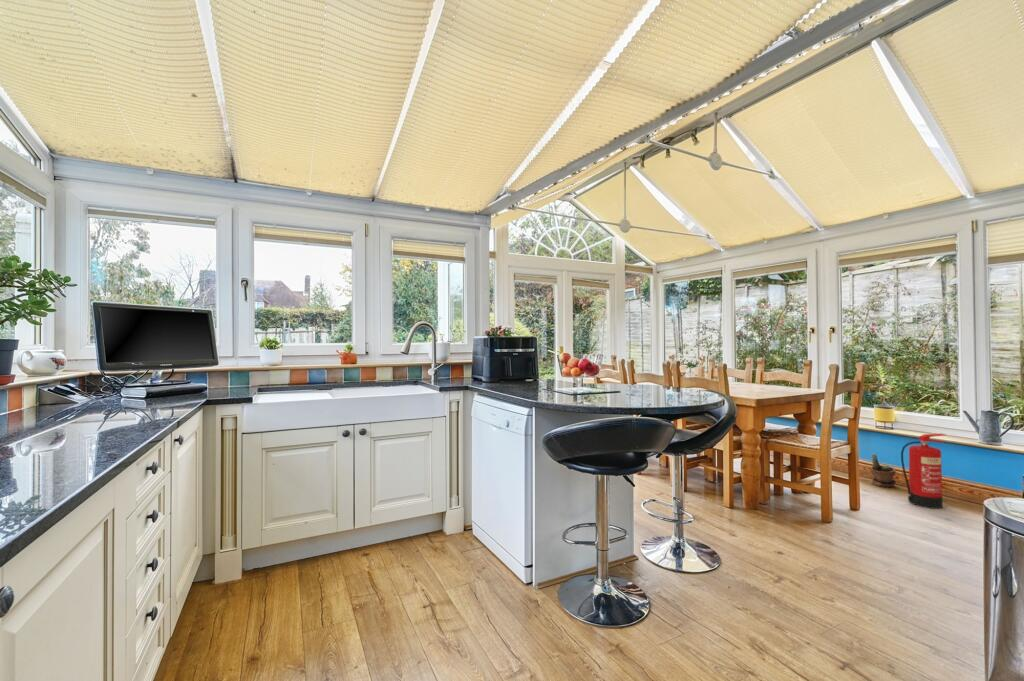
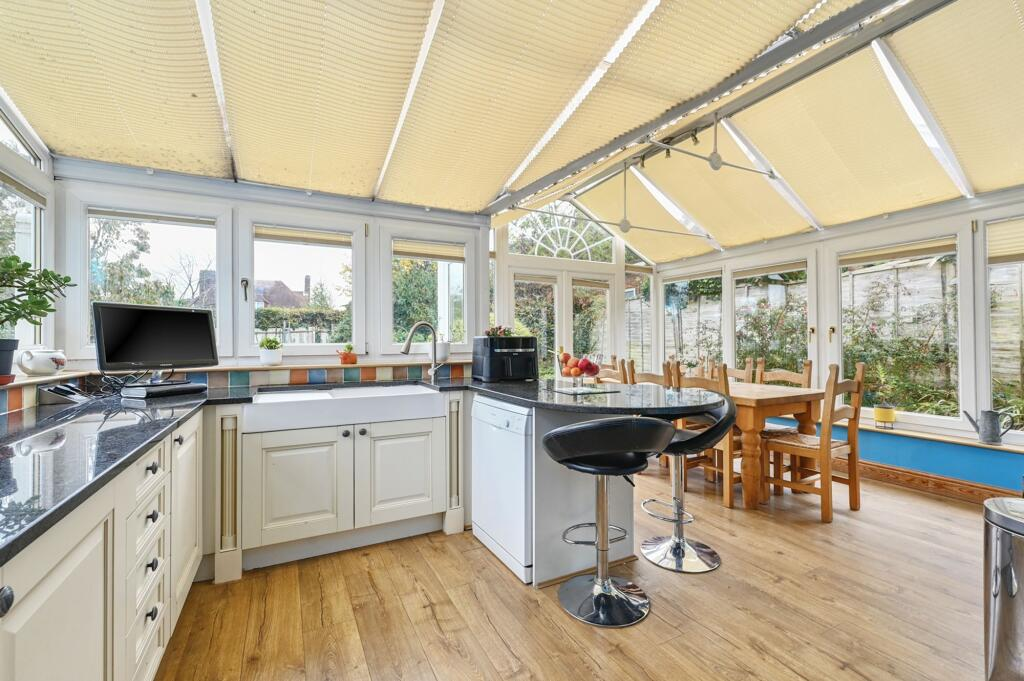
- potted plant (883, 469)
- fire extinguisher (922, 468)
